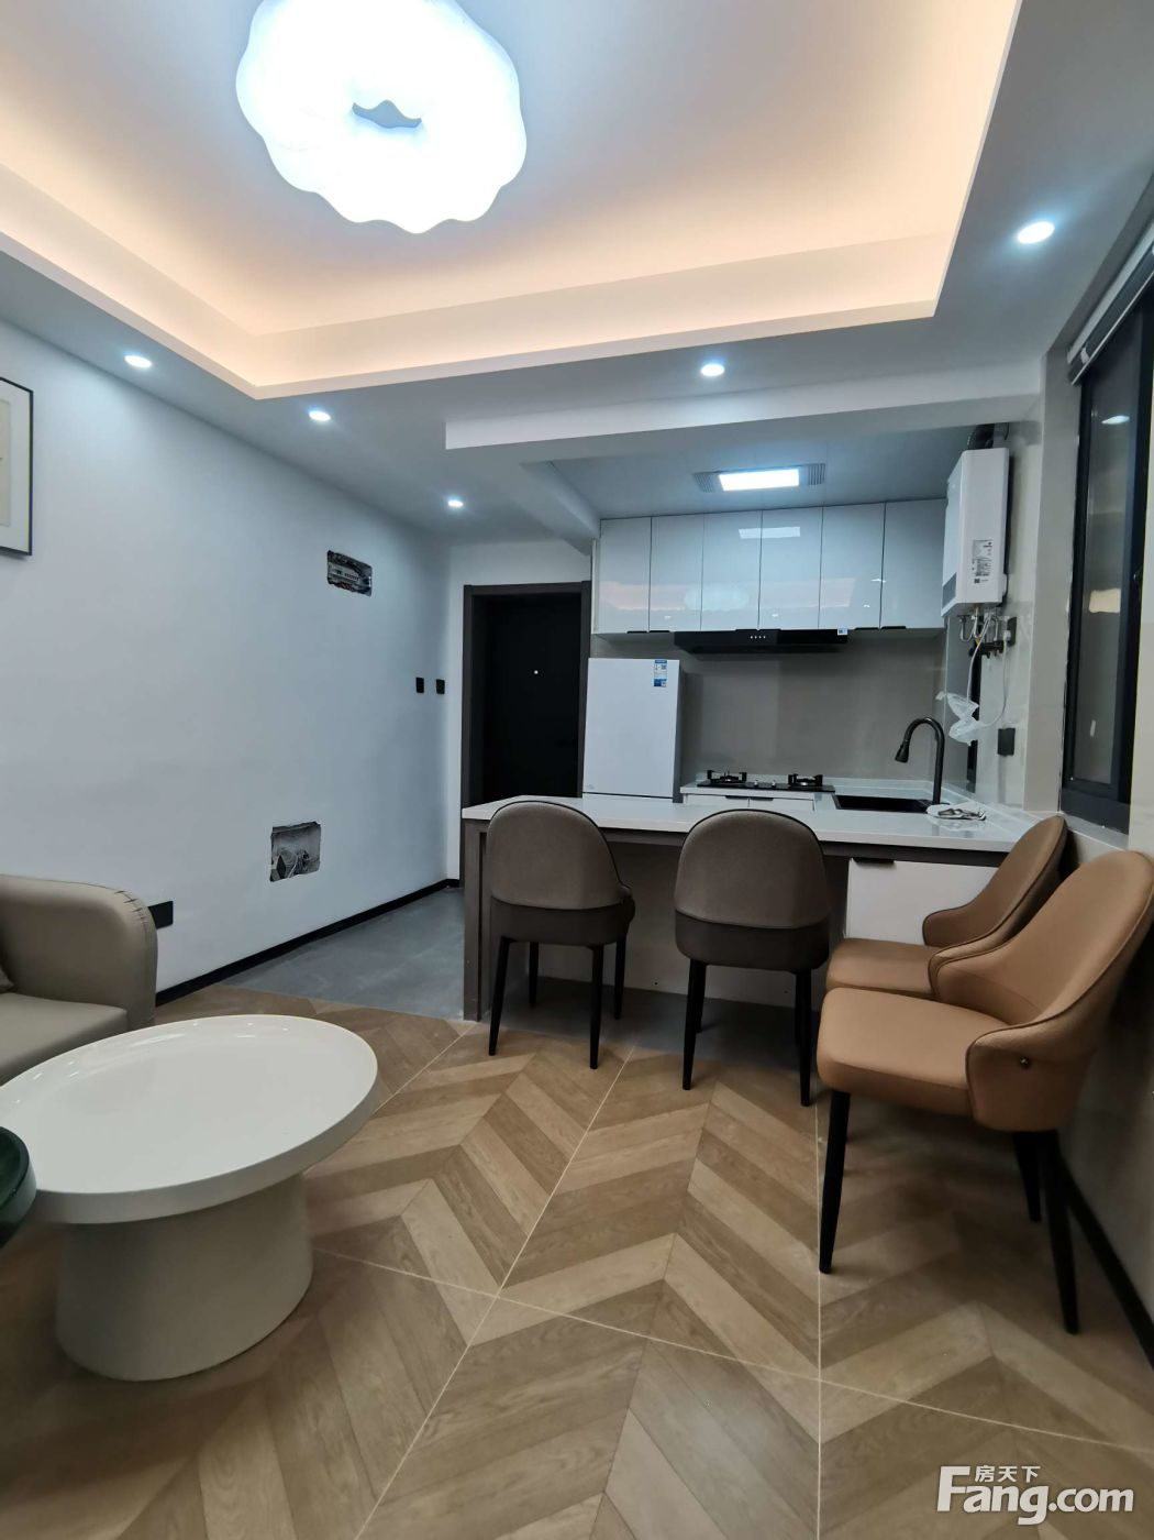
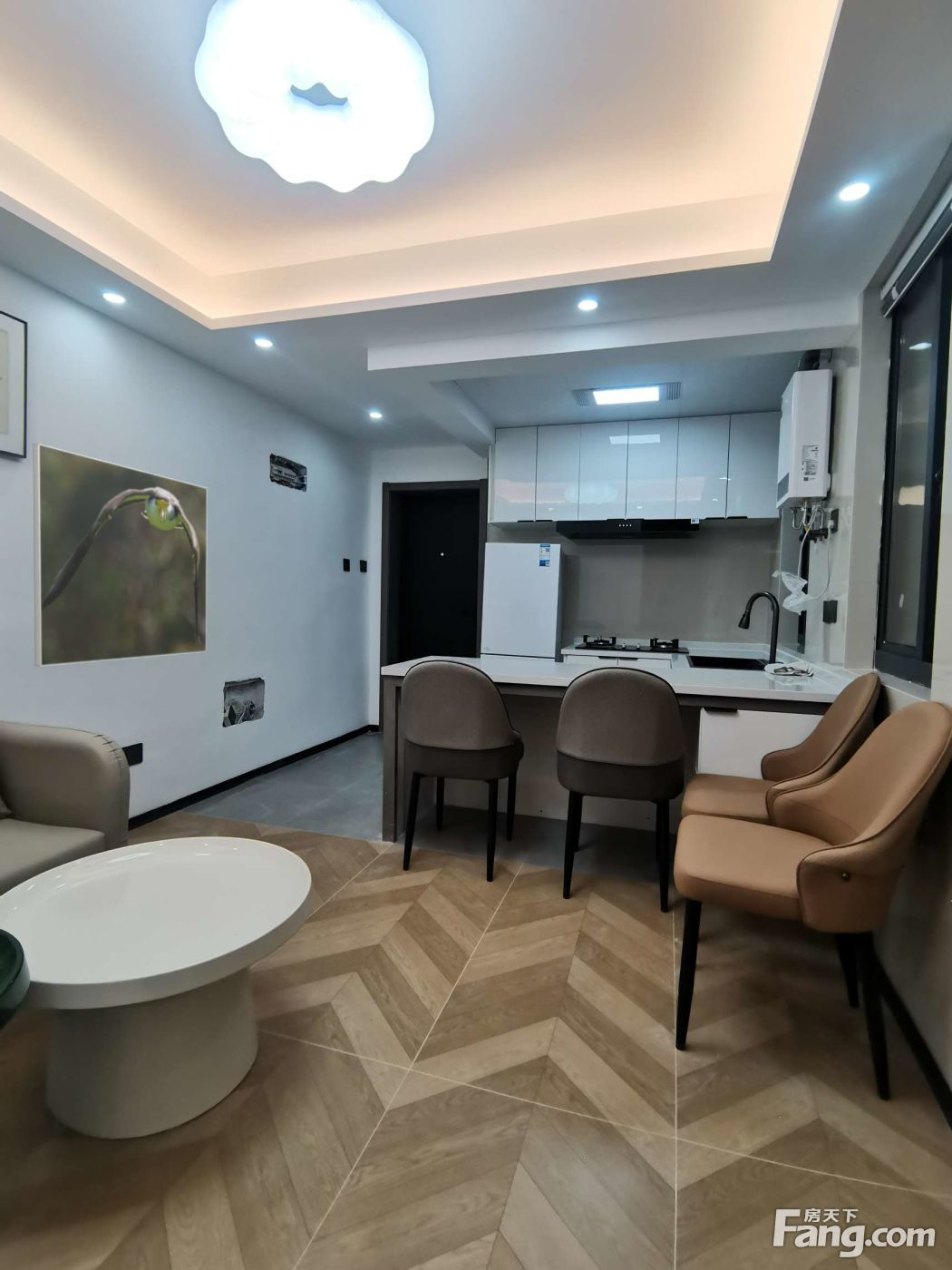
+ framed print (133, 564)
